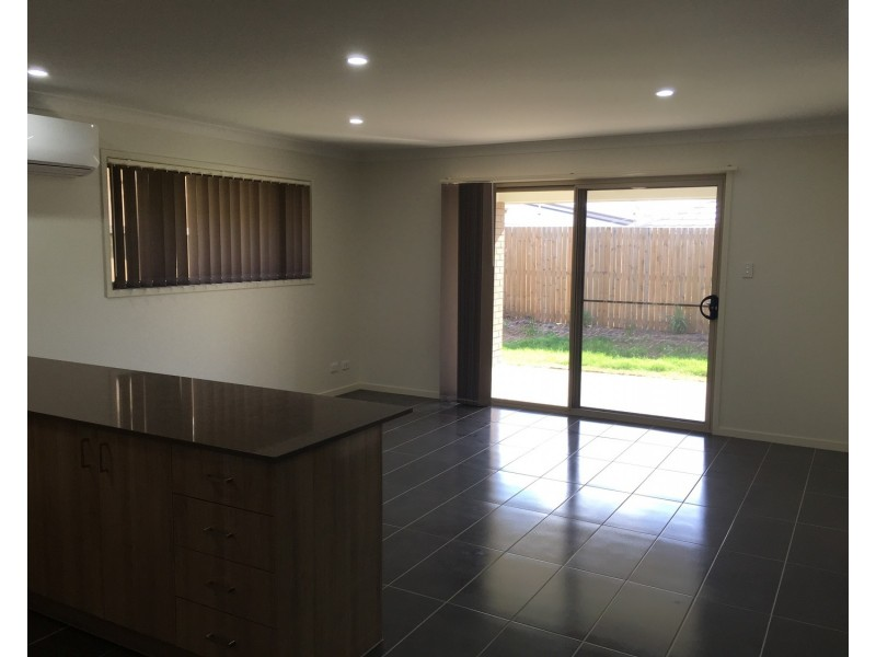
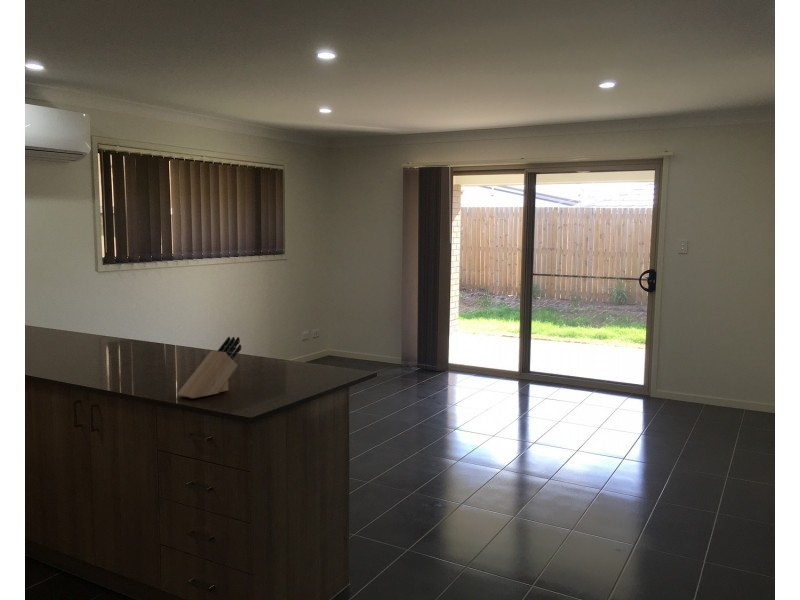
+ knife block (212, 365)
